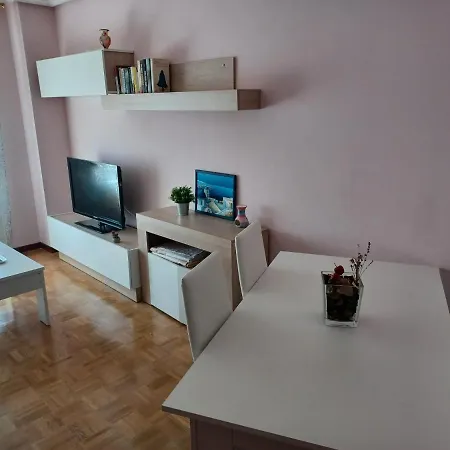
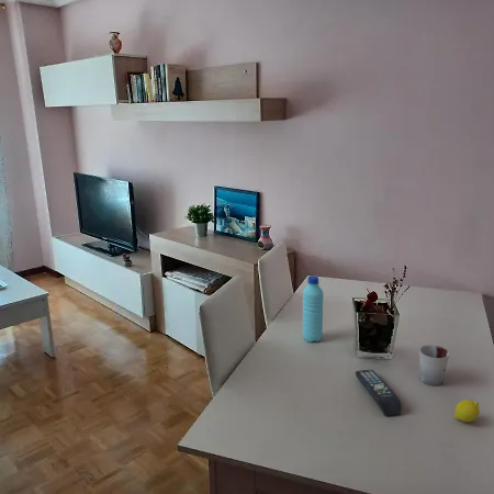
+ water bottle (312, 308)
+ cup (433, 363)
+ remote control (377, 389)
+ fruit (467, 411)
